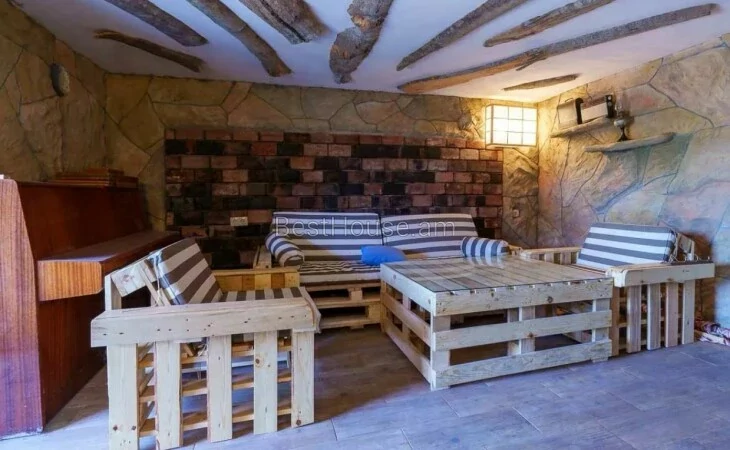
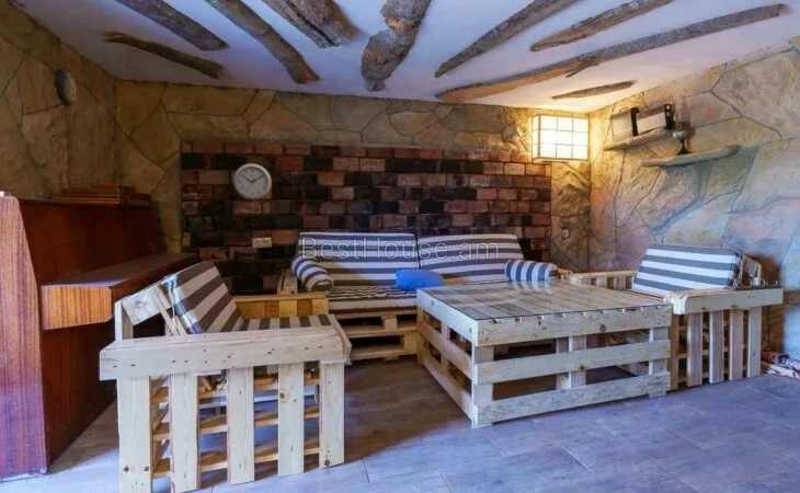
+ wall clock (252, 182)
